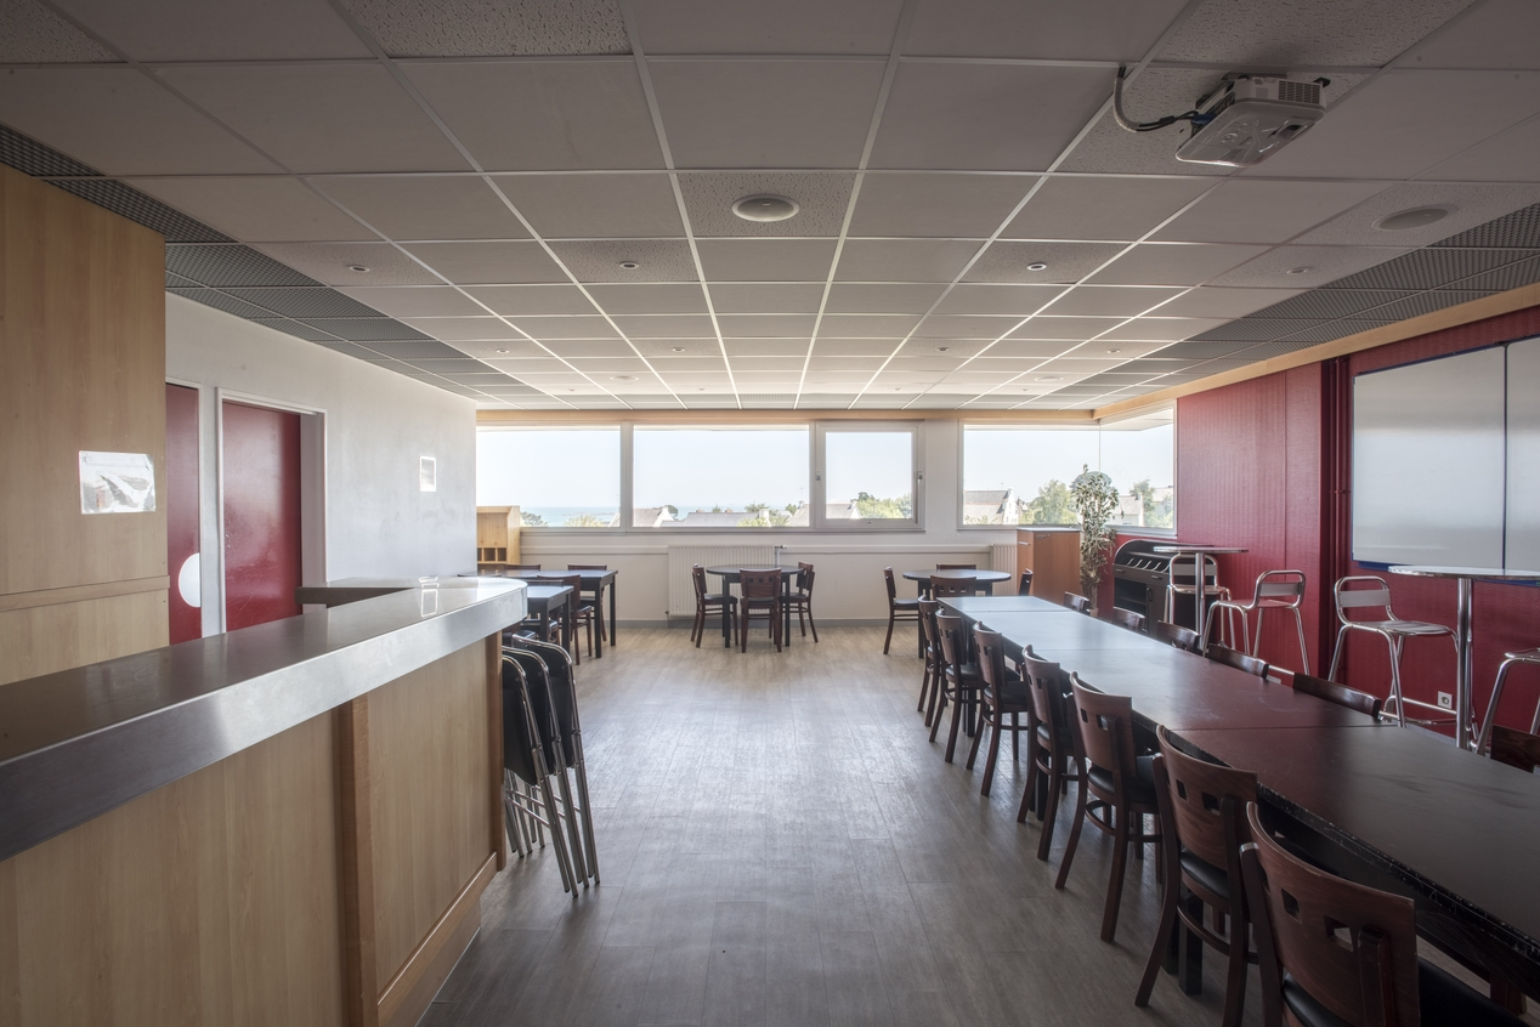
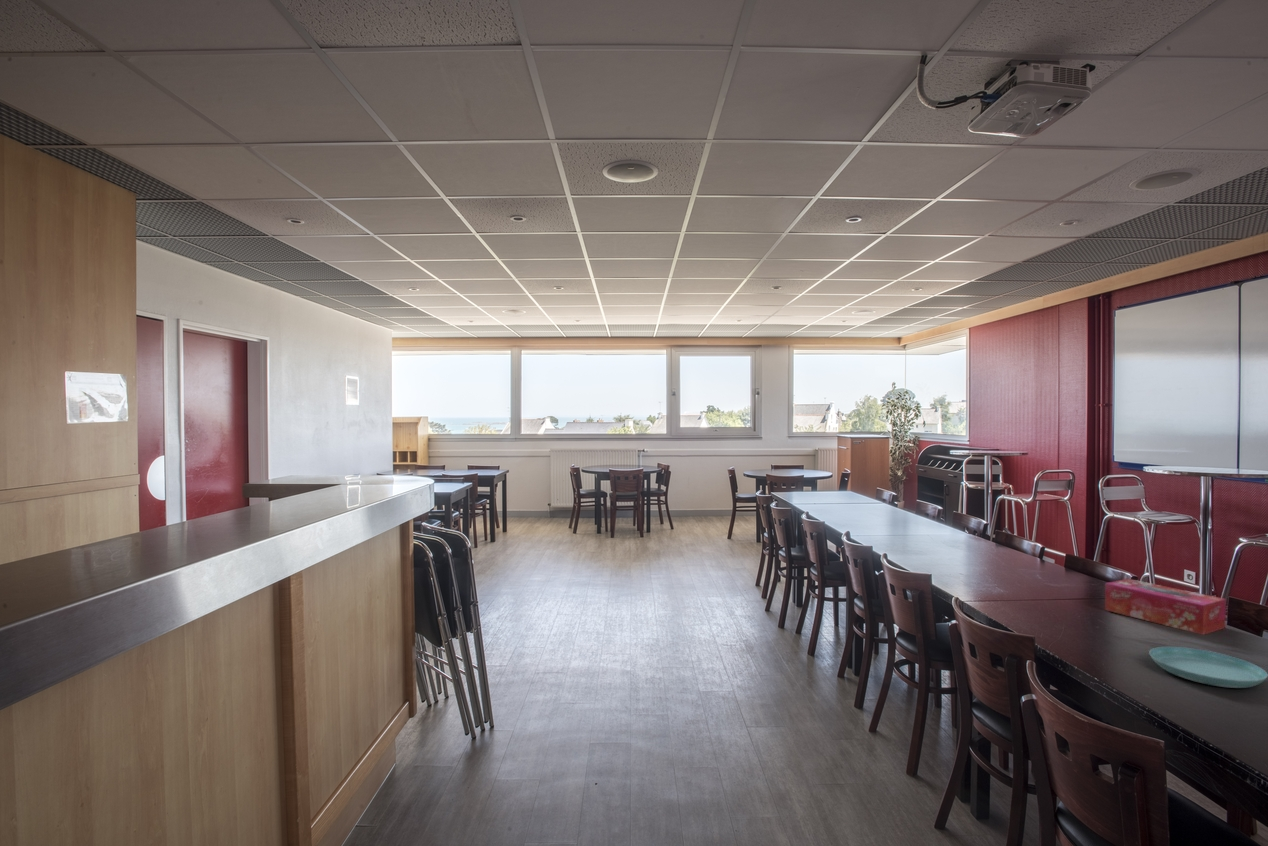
+ saucer (1205, 667)
+ tissue box (1162, 604)
